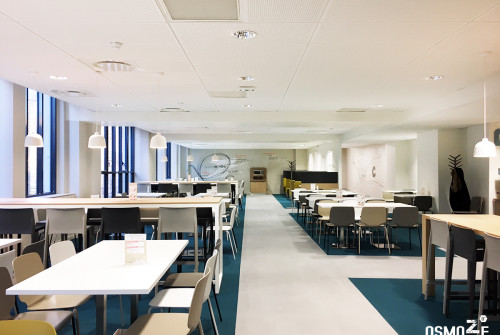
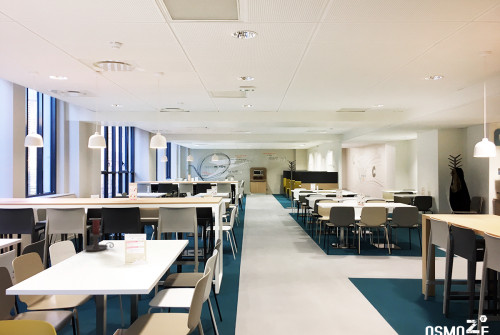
+ candle holder (99, 234)
